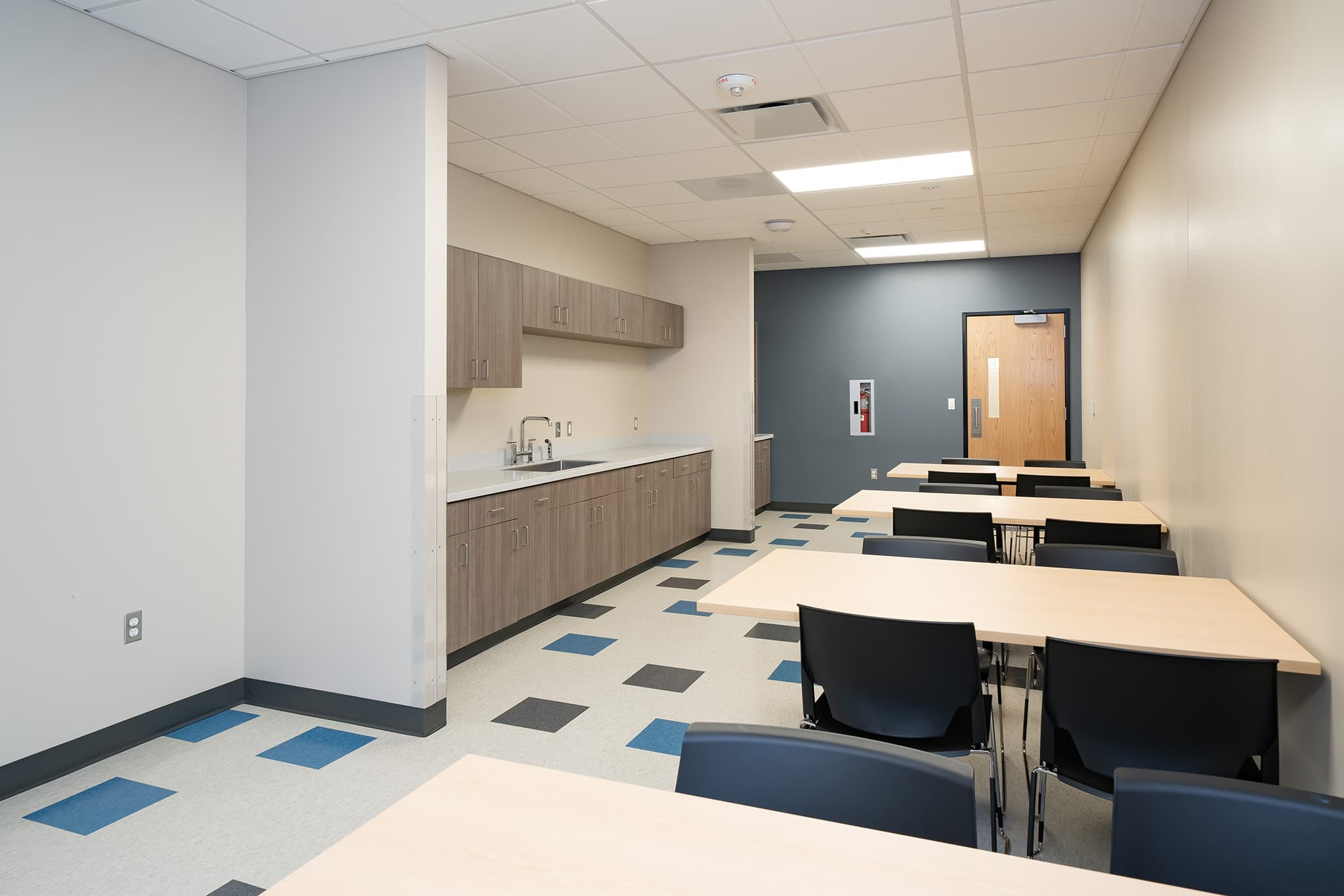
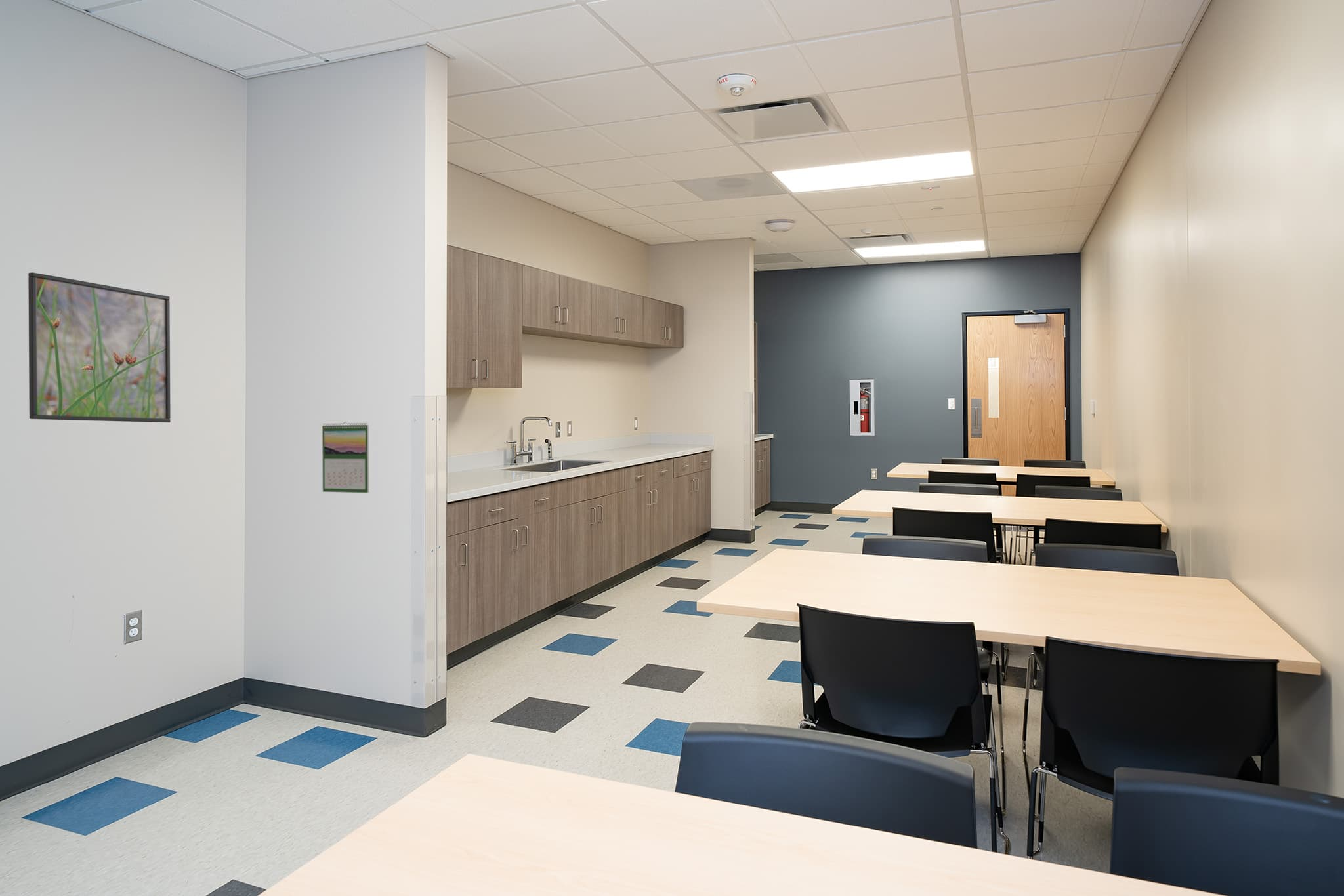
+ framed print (104, 353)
+ calendar (345, 457)
